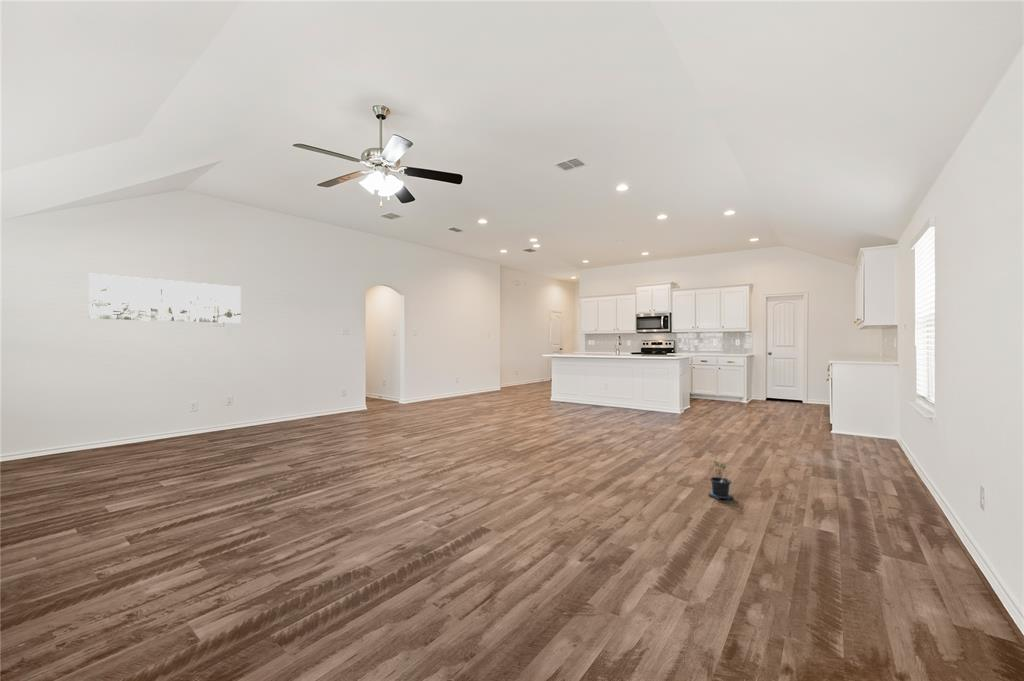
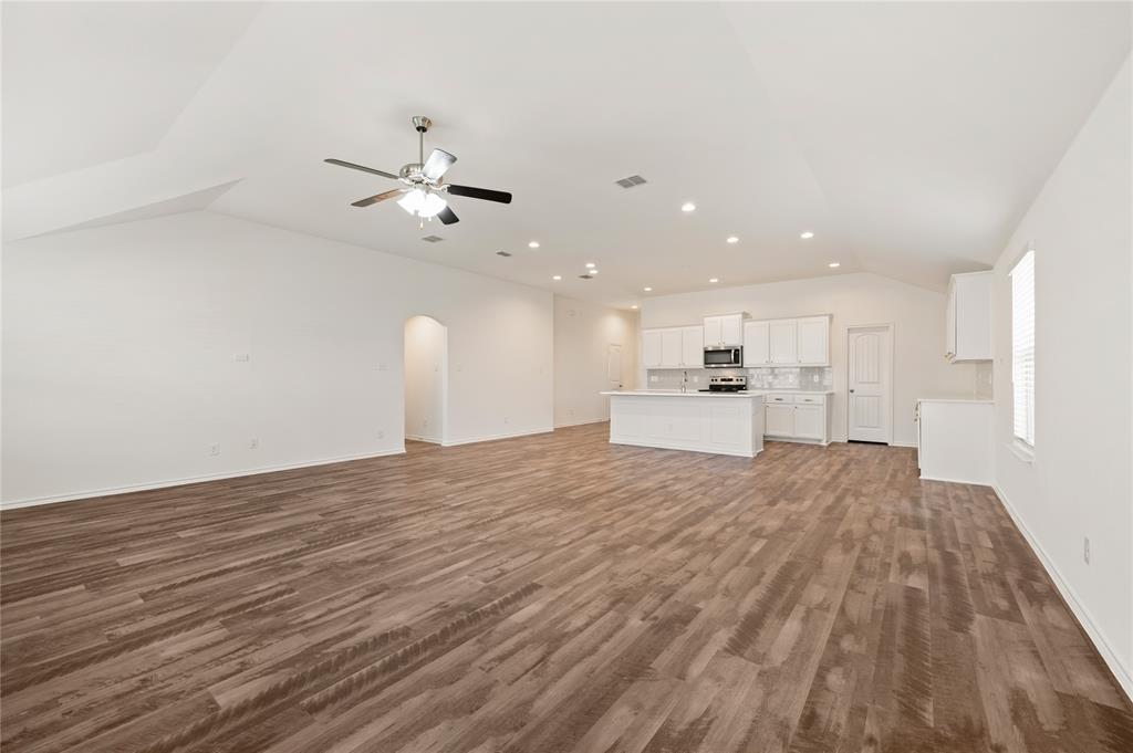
- wall art (173, 301)
- potted plant (721, 475)
